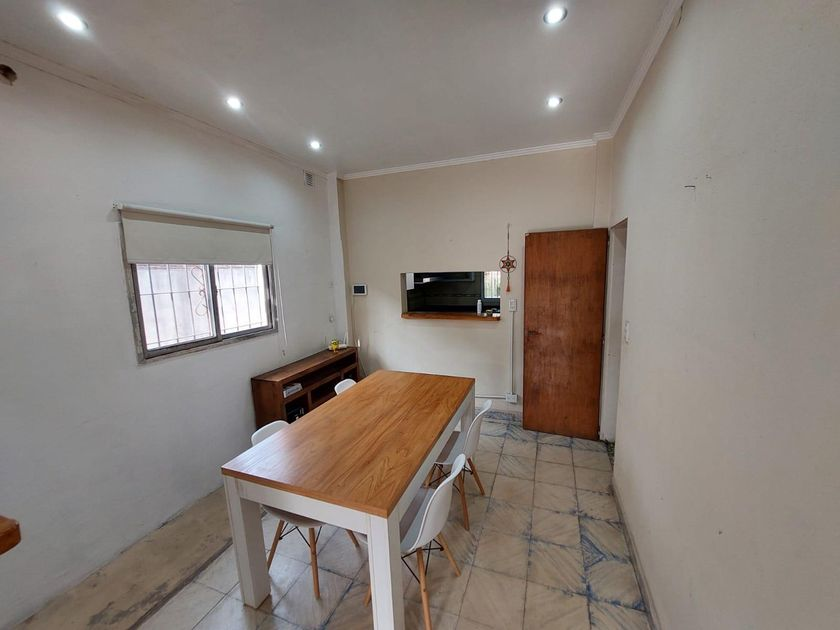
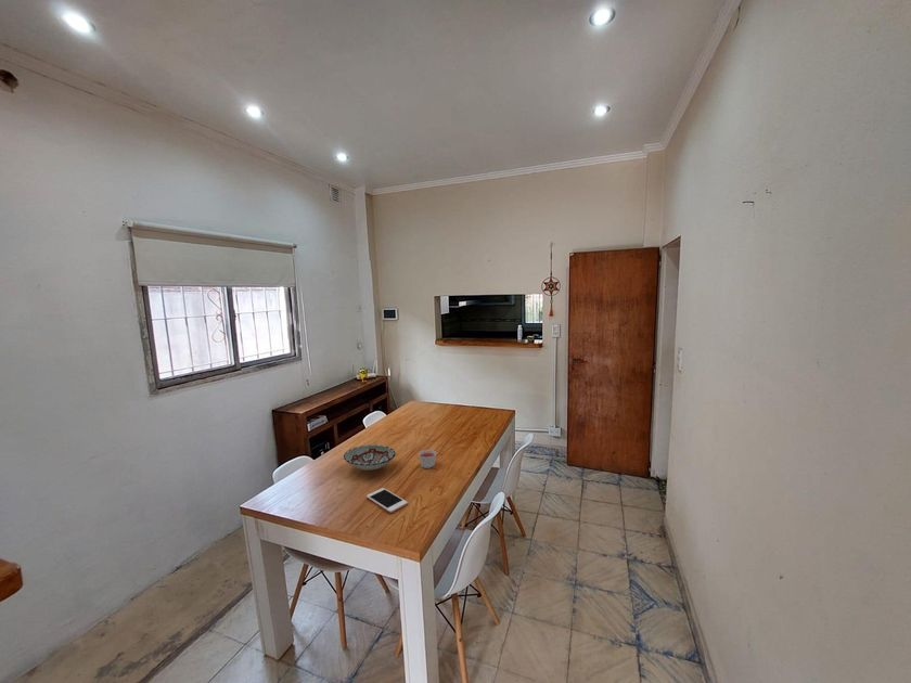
+ cell phone (386, 499)
+ candle (427, 459)
+ bowl (370, 461)
